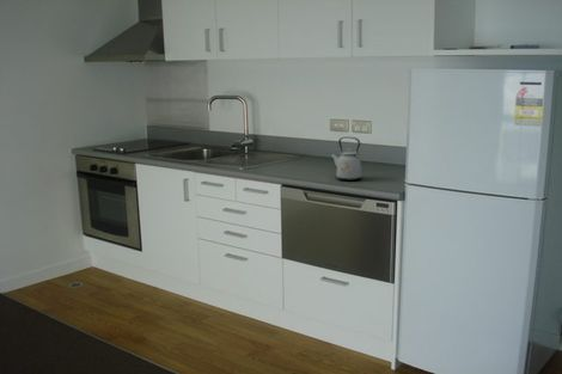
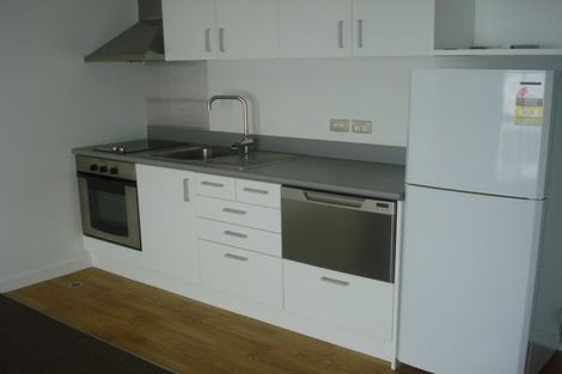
- kettle (344, 158)
